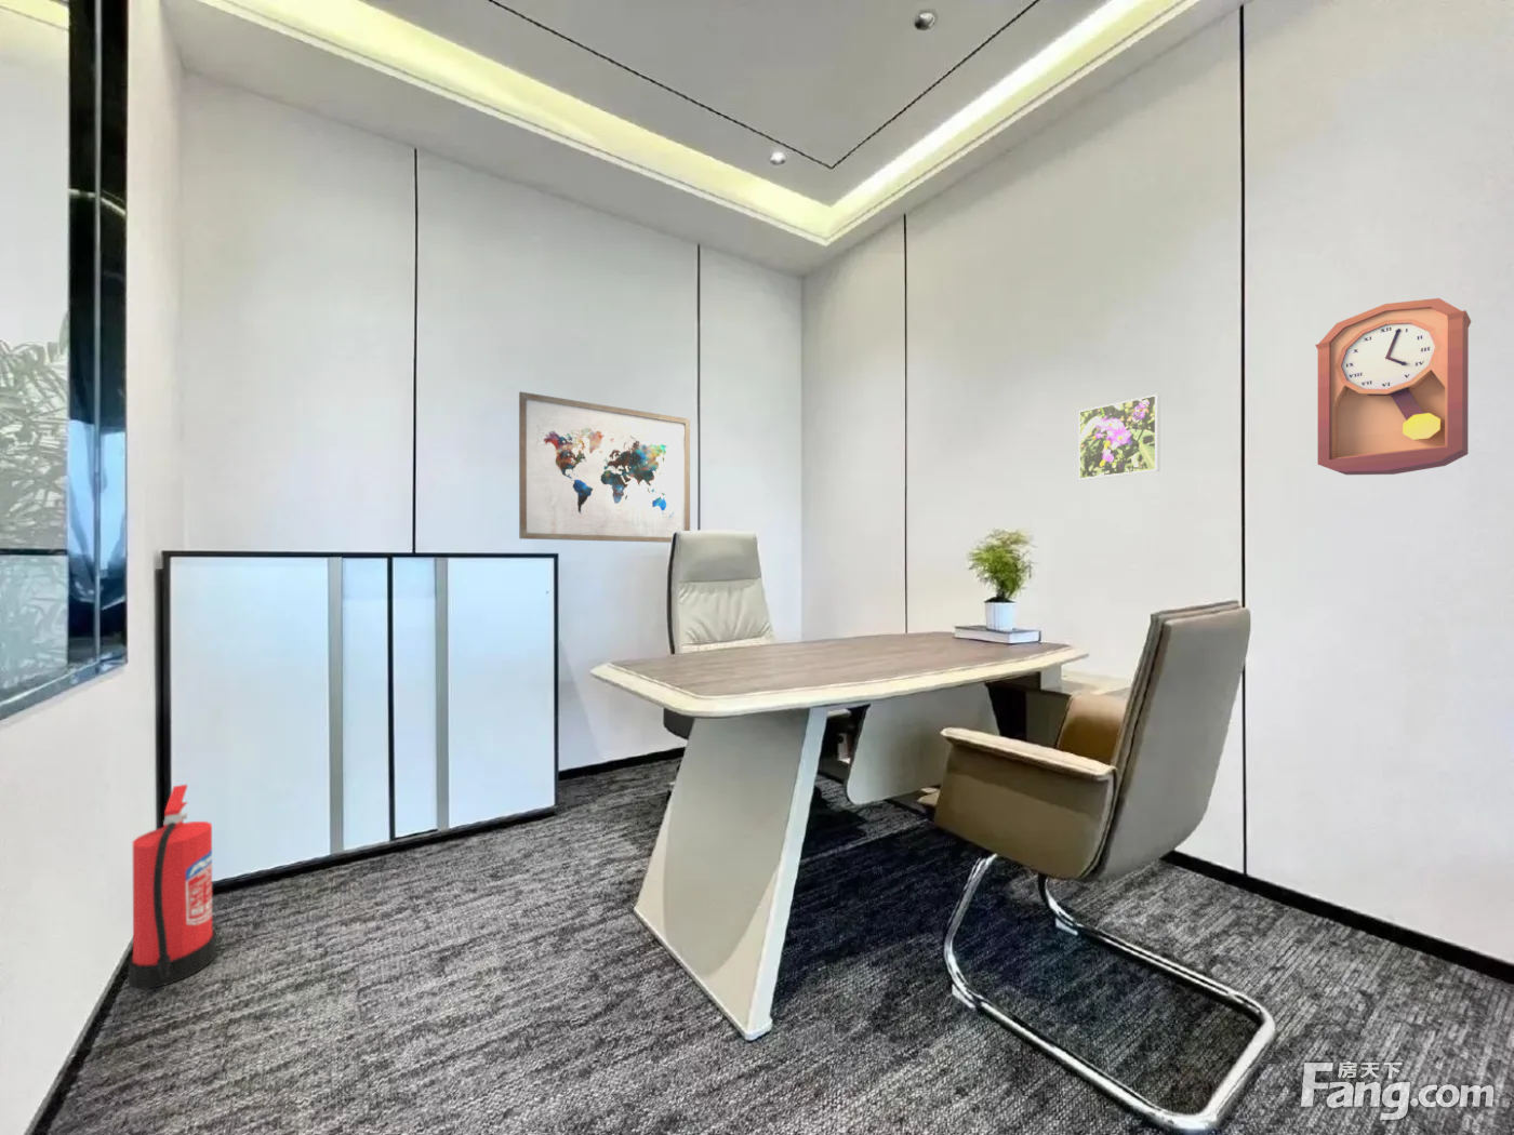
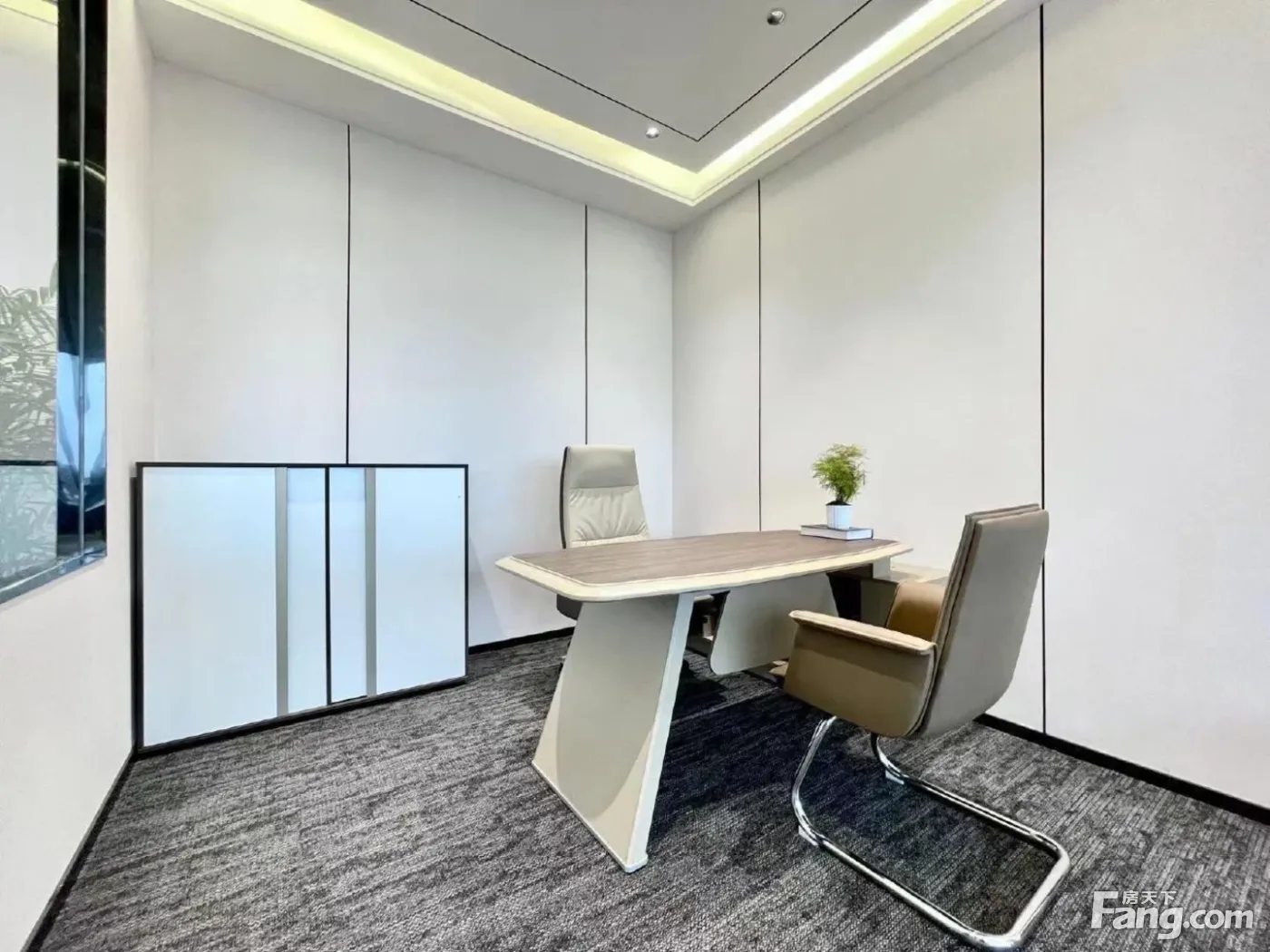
- wall art (612, 473)
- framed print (1117, 439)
- fire extinguisher (169, 887)
- pendulum clock (1389, 390)
